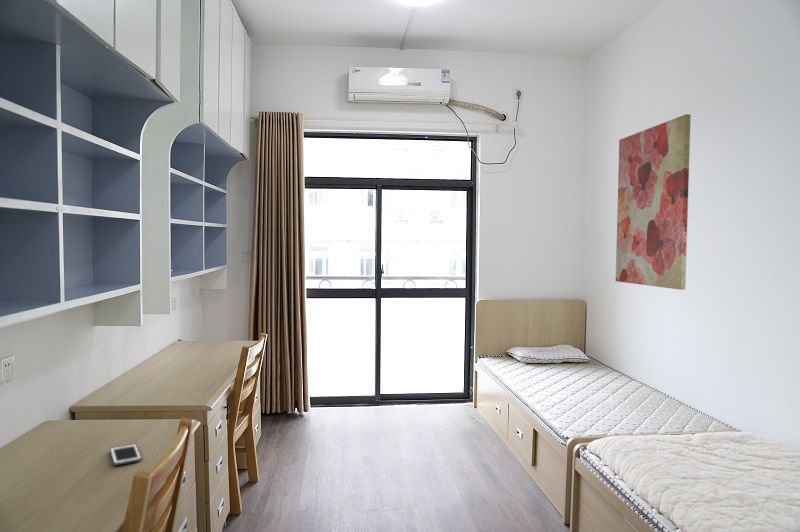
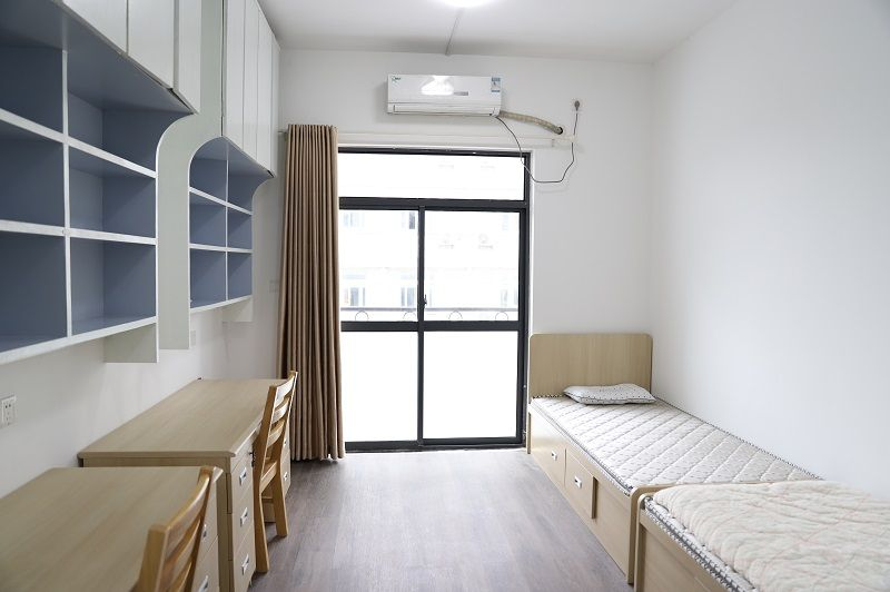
- wall art (648, 207)
- cell phone (125, 454)
